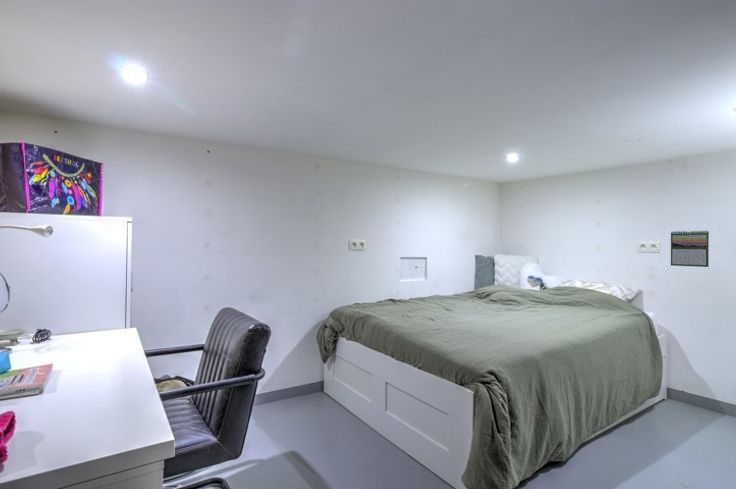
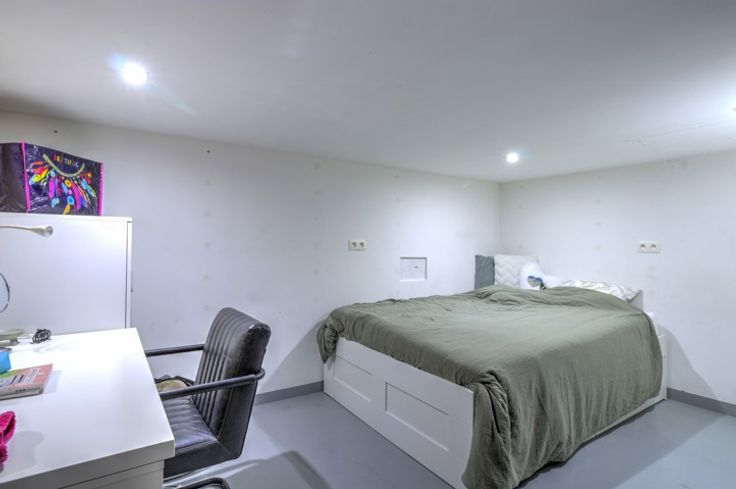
- calendar (689, 248)
